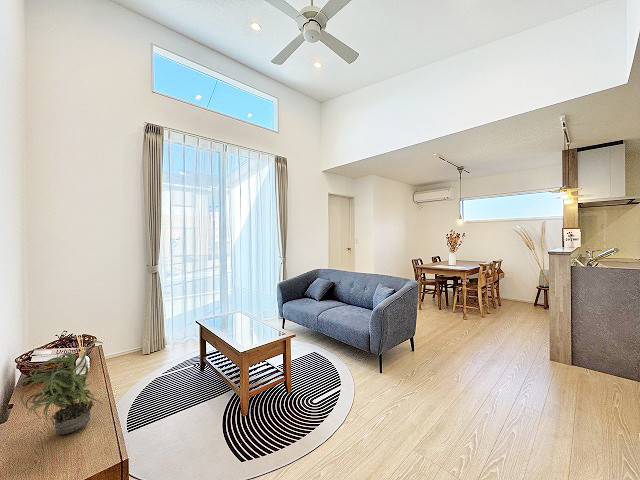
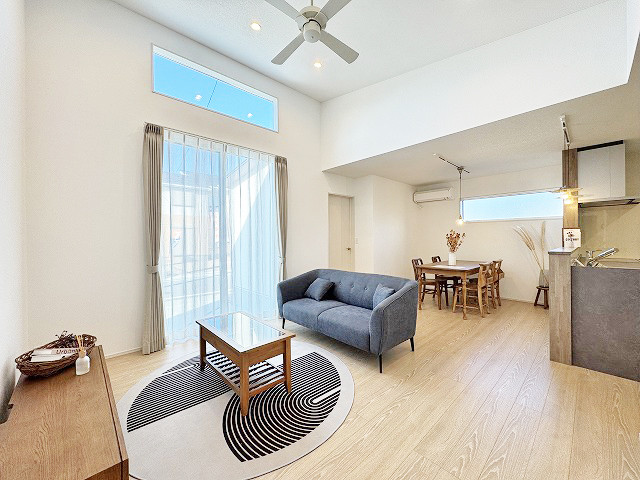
- potted plant (64, 388)
